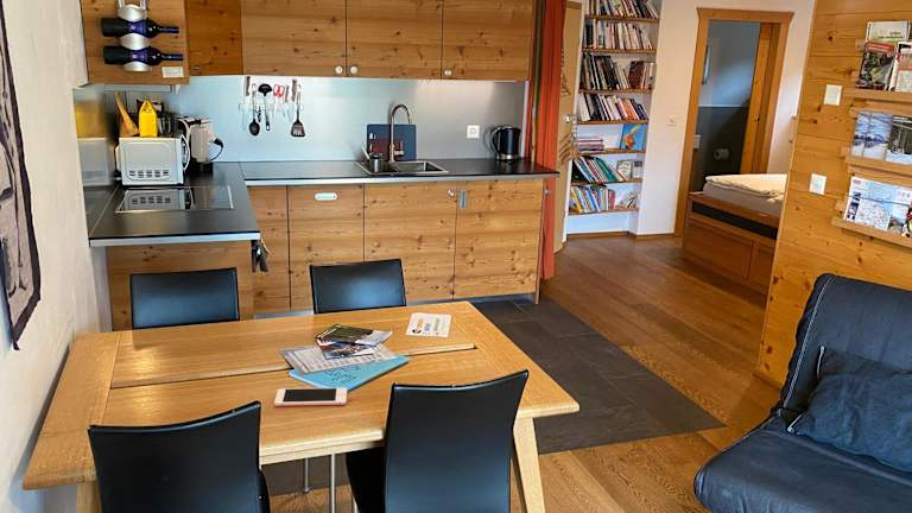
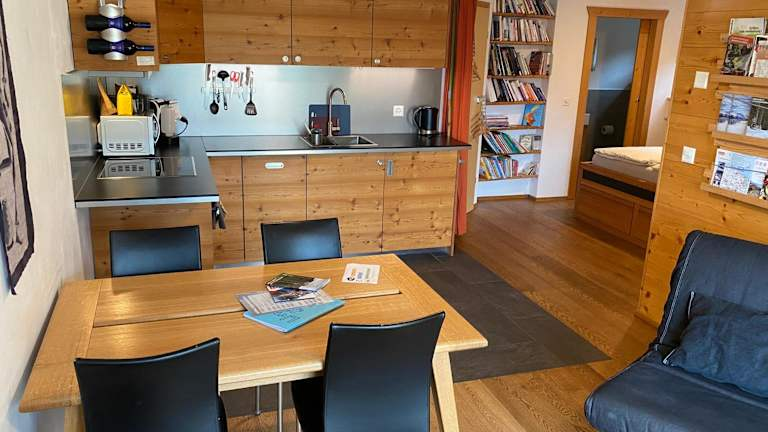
- cell phone (311, 397)
